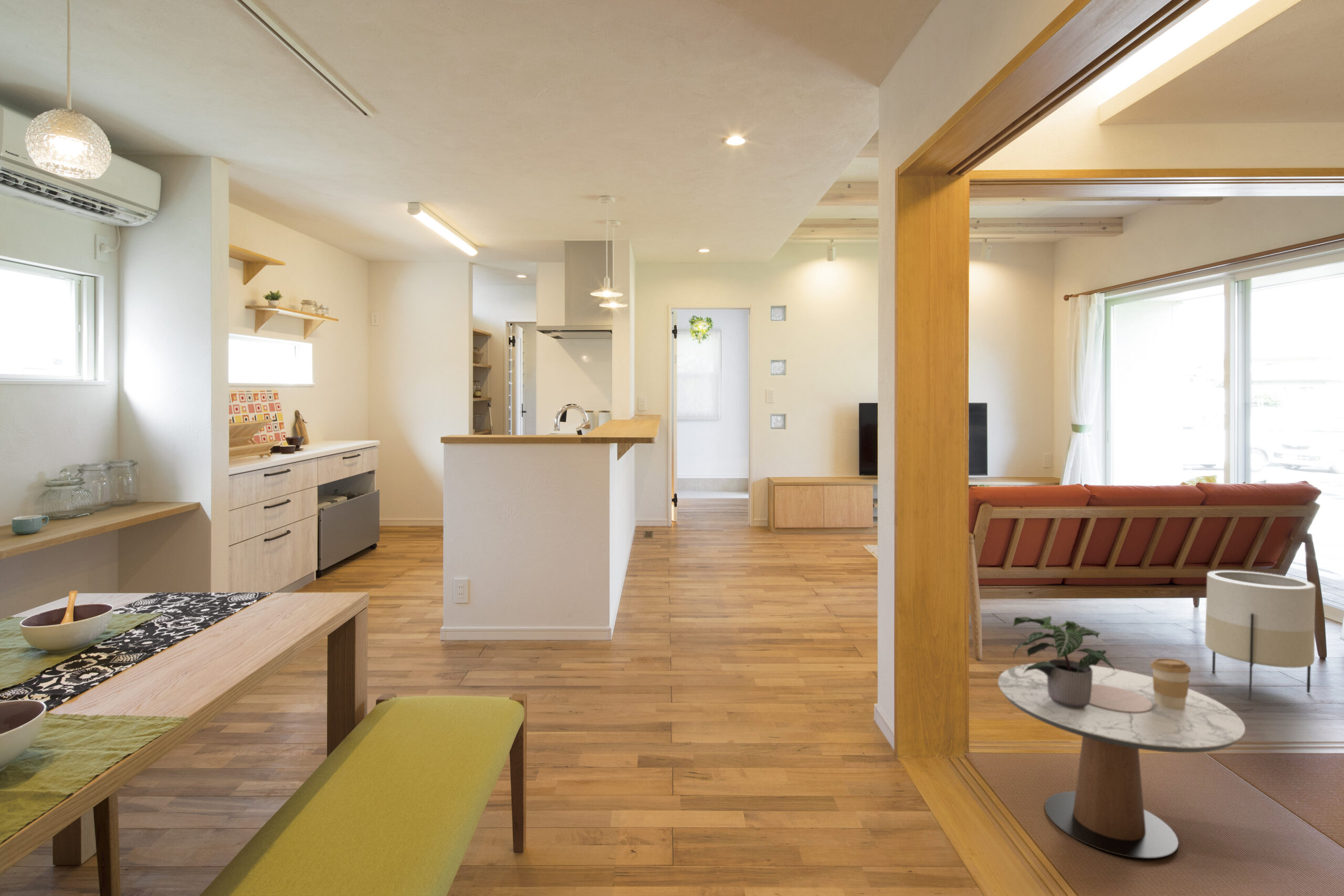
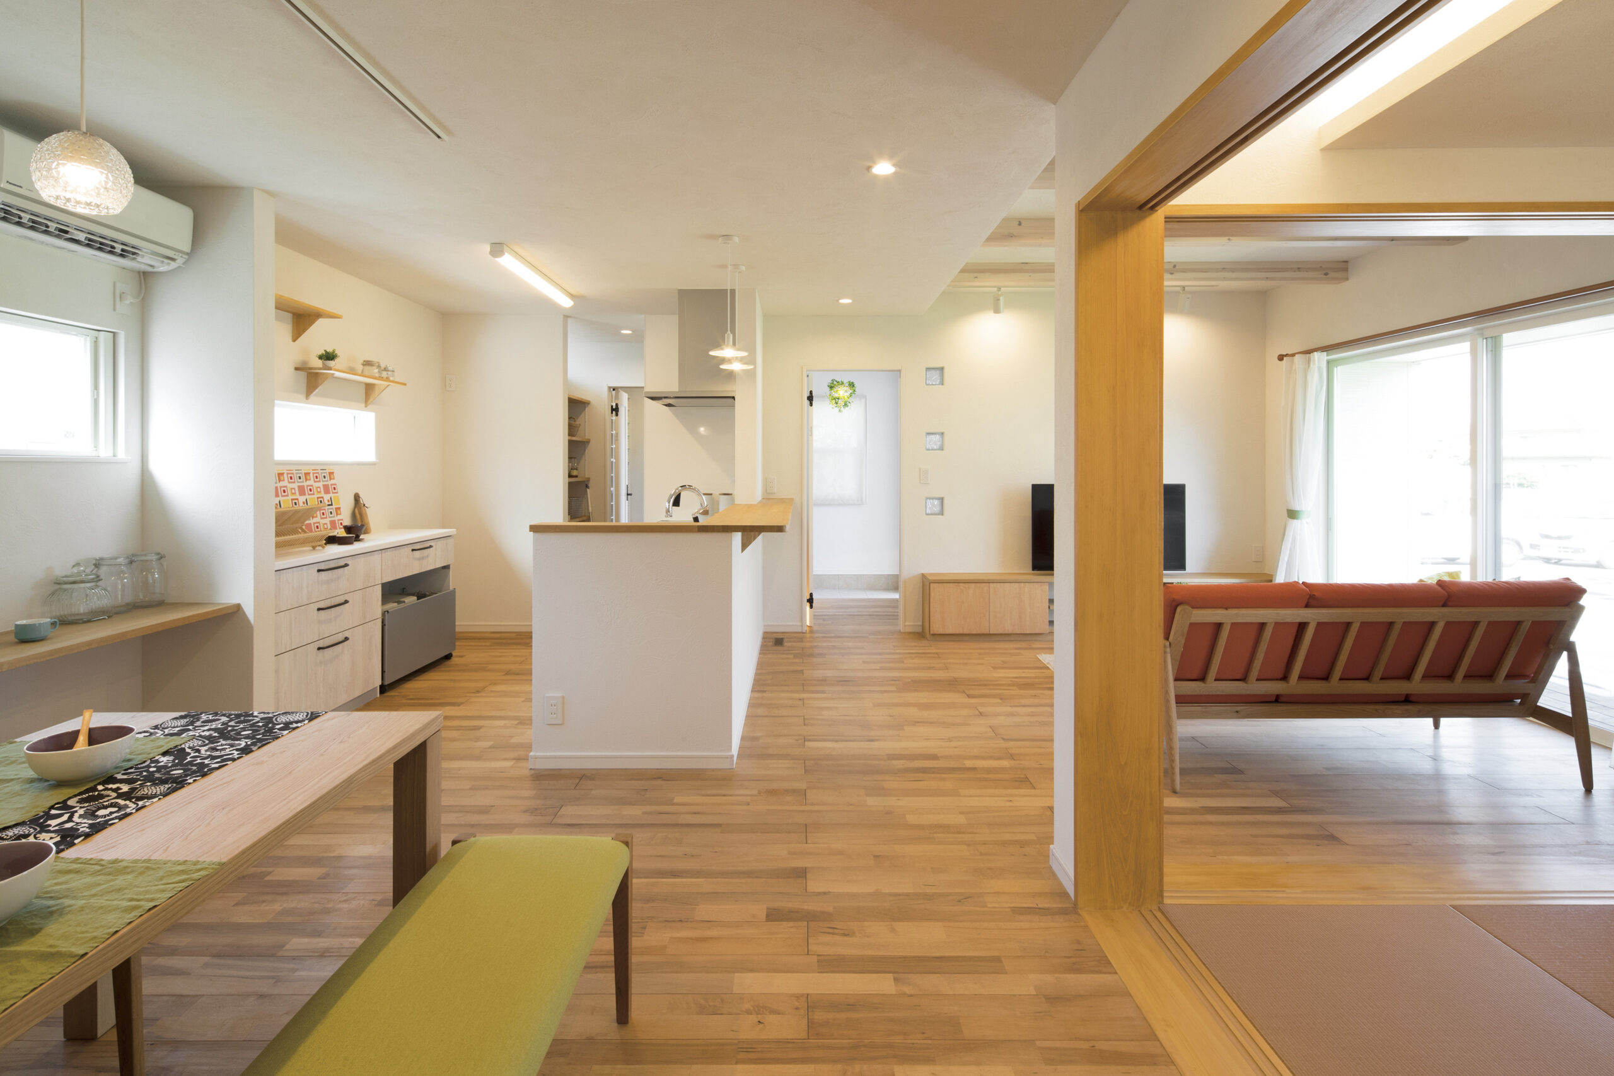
- potted plant (1058, 661)
- coffee cup (1170, 681)
- side table (1109, 760)
- planter (1259, 633)
